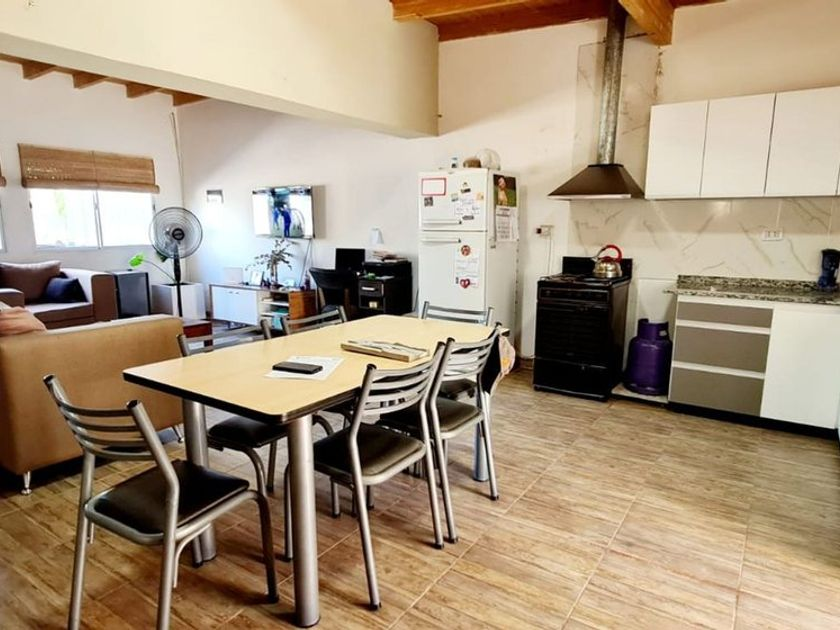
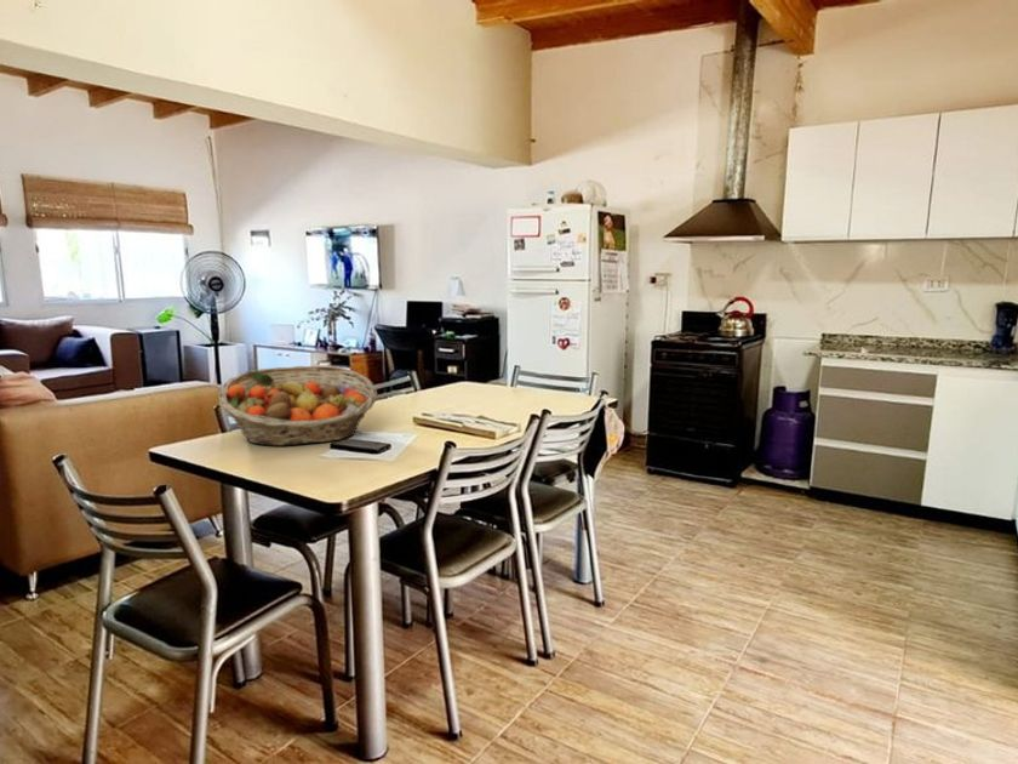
+ fruit basket (301, 403)
